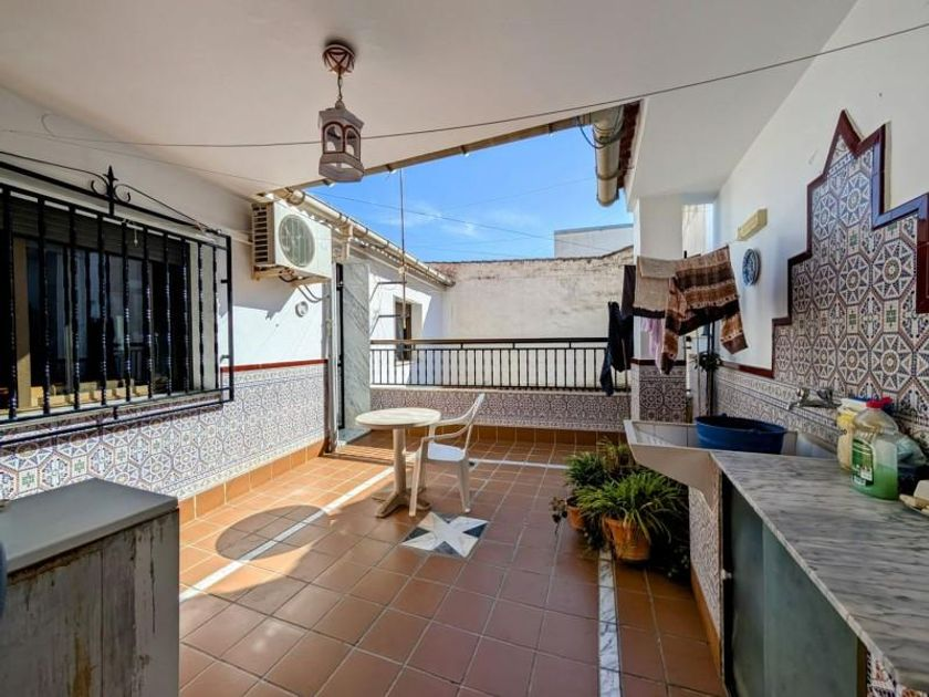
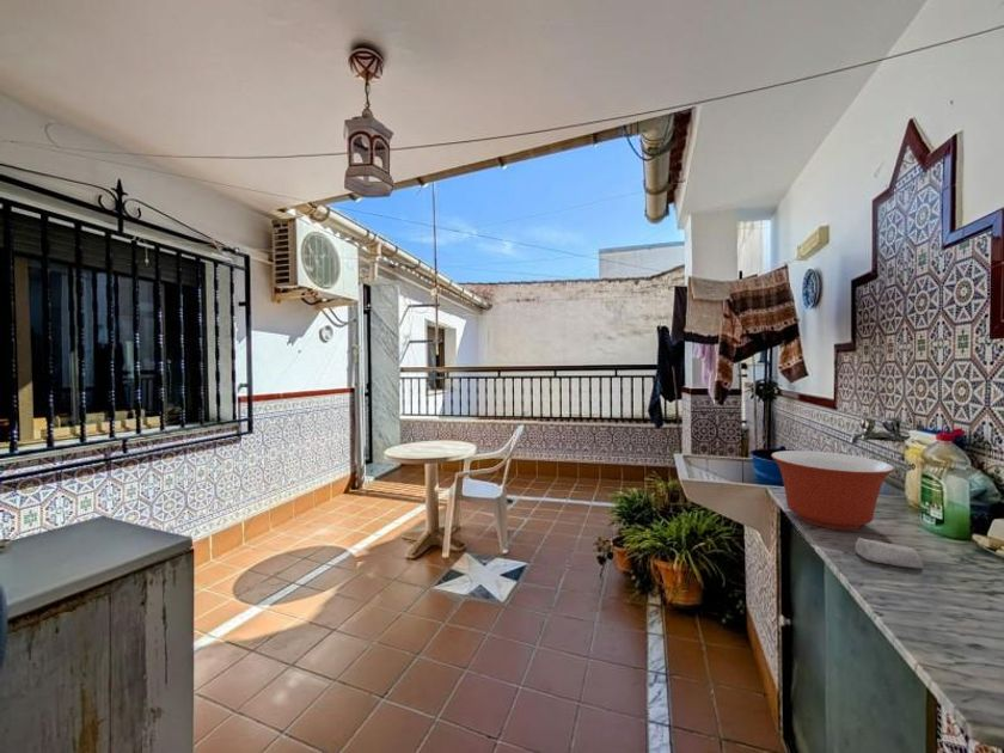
+ mixing bowl (827, 490)
+ soap bar (888, 551)
